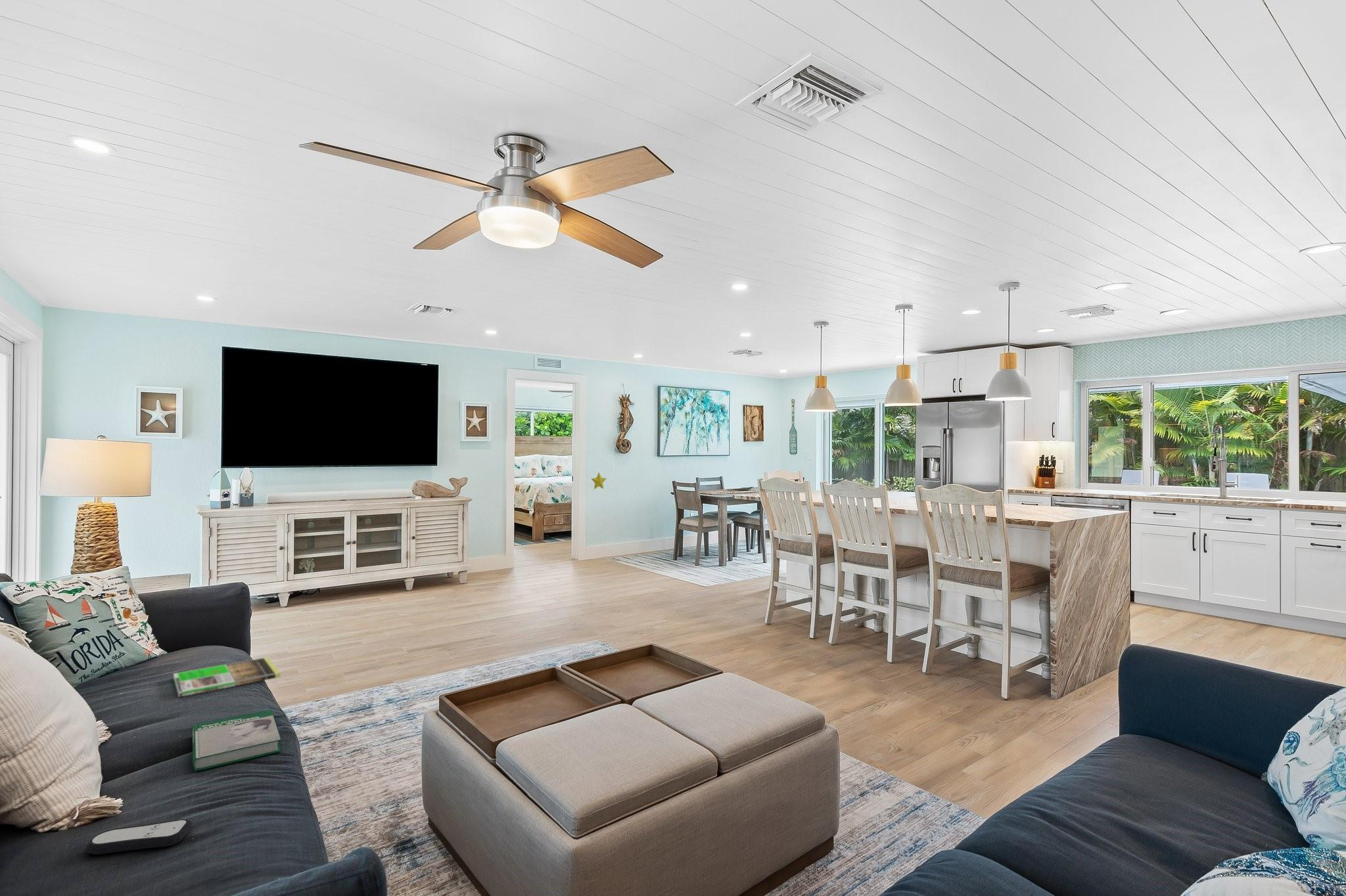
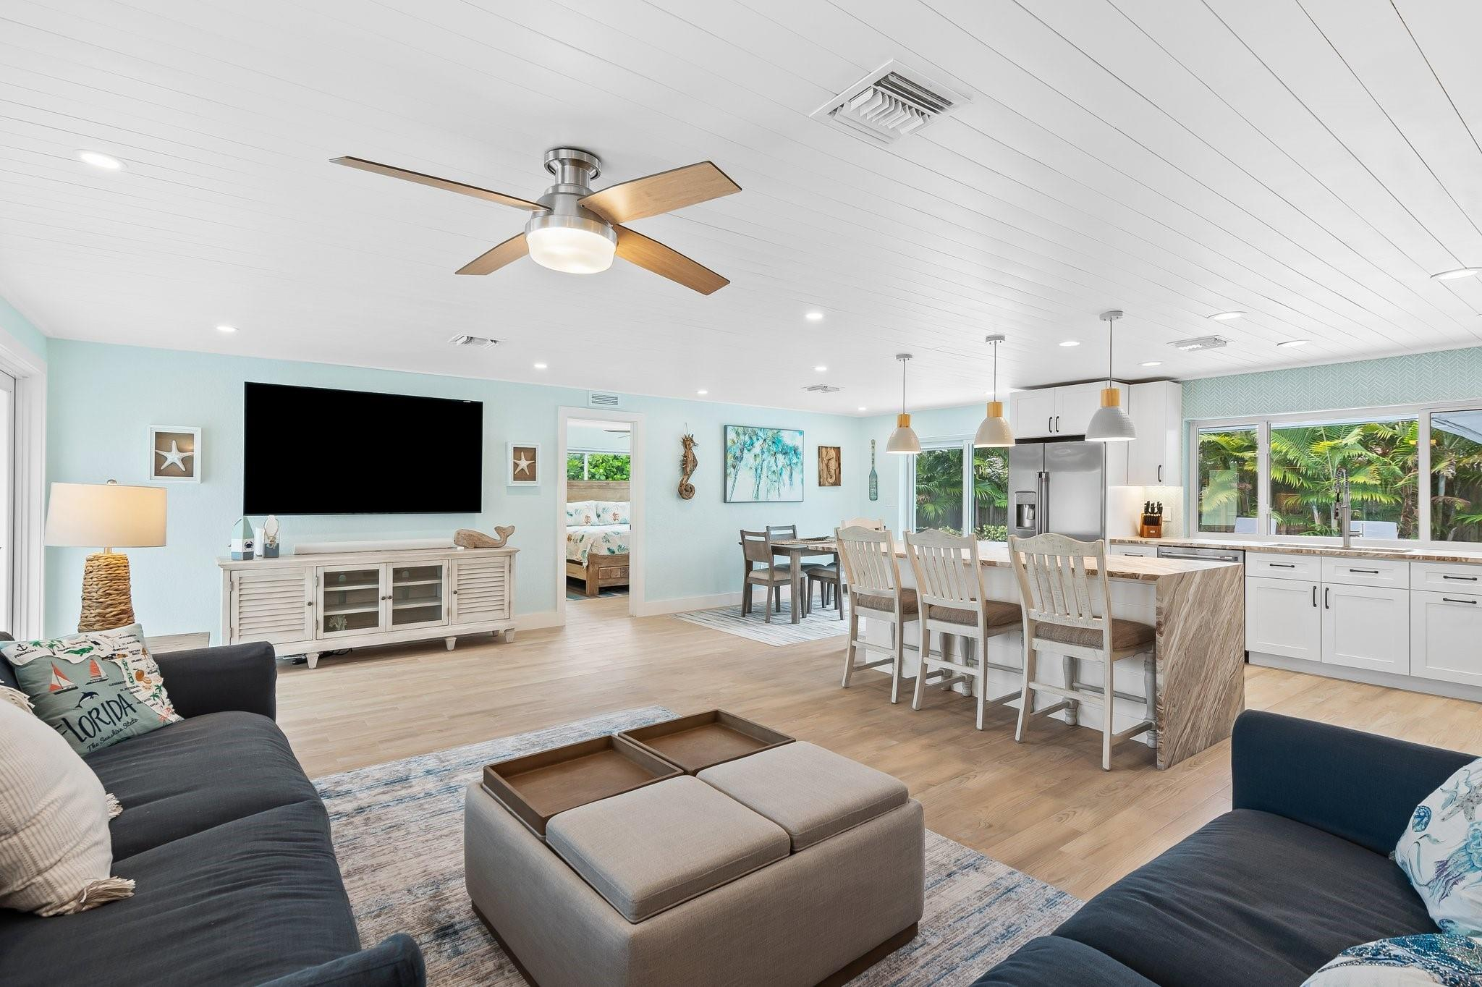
- book (235, 738)
- decorative star (599, 480)
- magazine (227, 675)
- remote control (139, 836)
